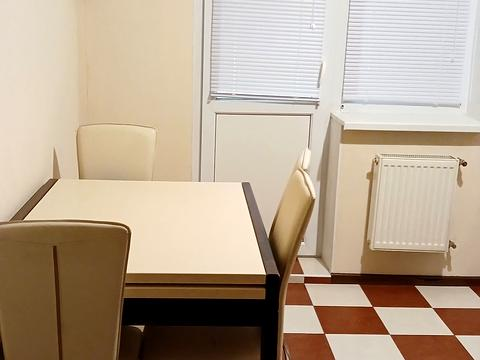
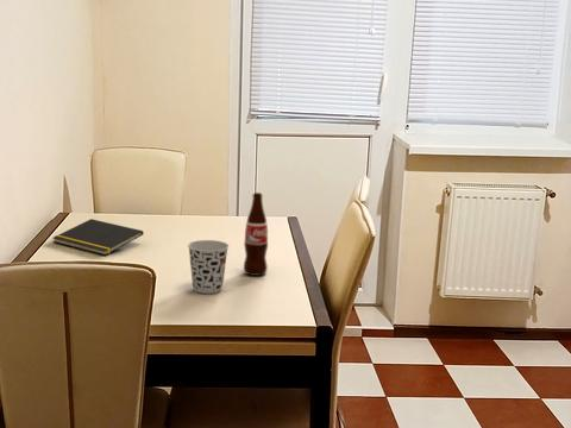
+ bottle (256, 233)
+ notepad (98, 235)
+ cup (207, 266)
